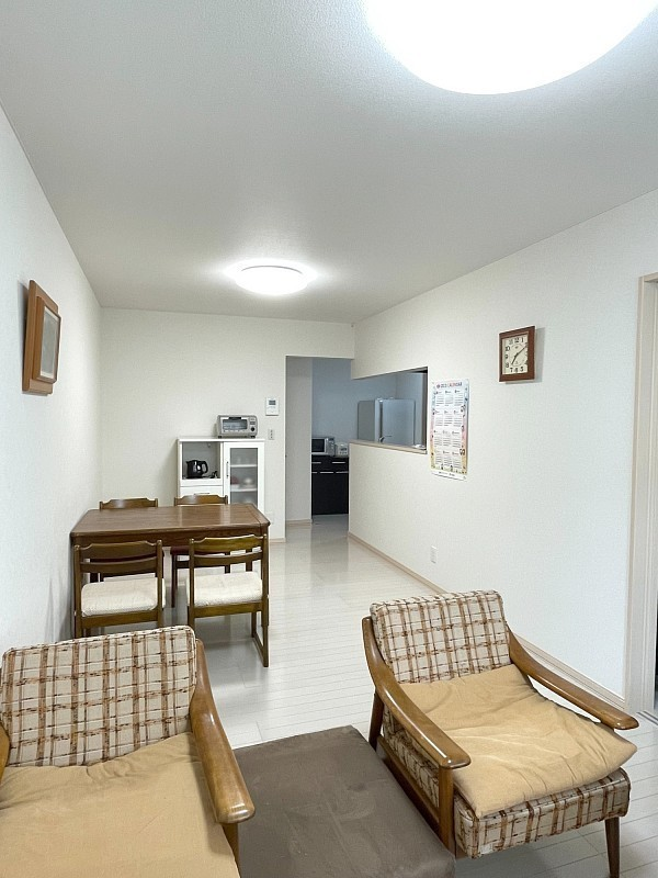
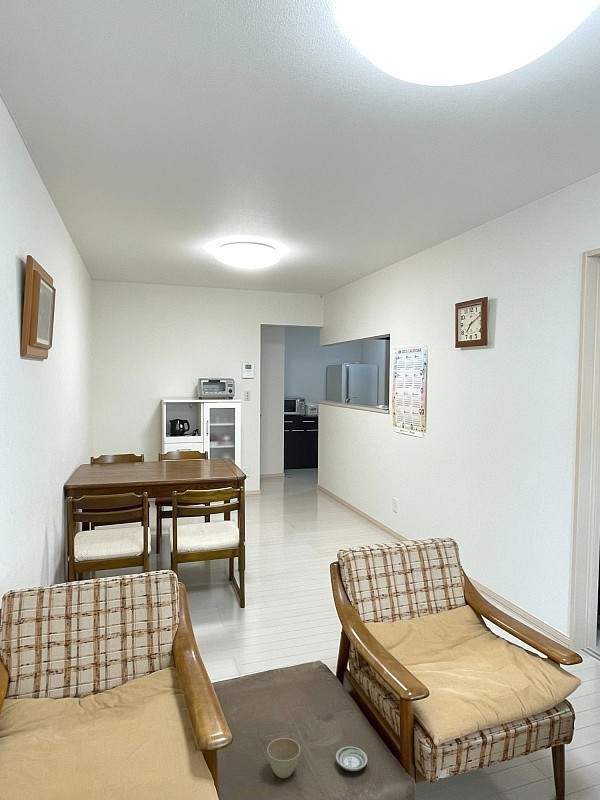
+ flower pot (283, 760)
+ saucer (351, 760)
